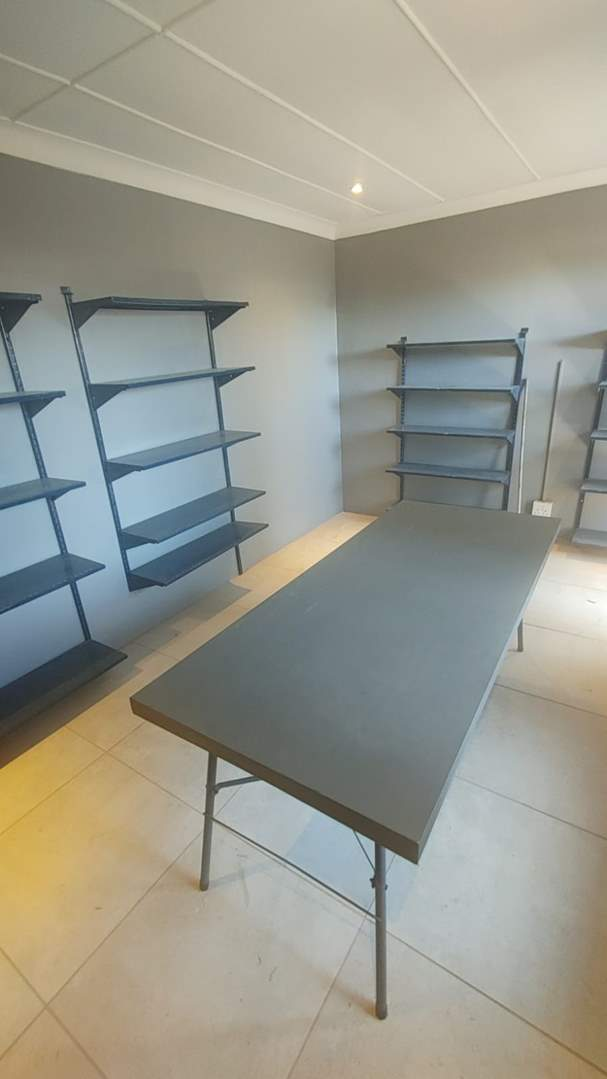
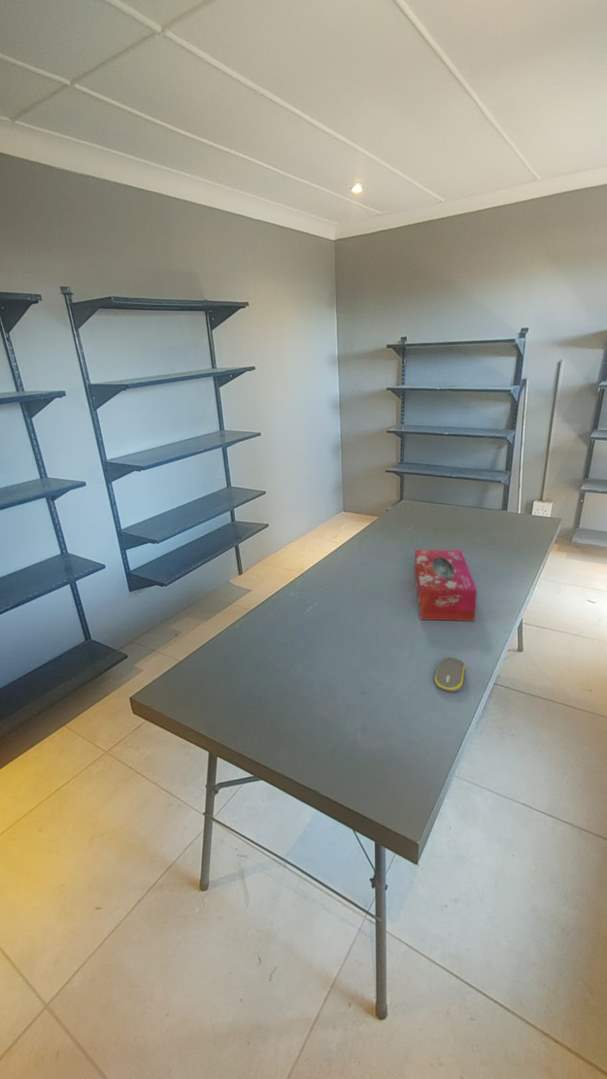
+ tissue box (442, 582)
+ computer mouse (450, 672)
